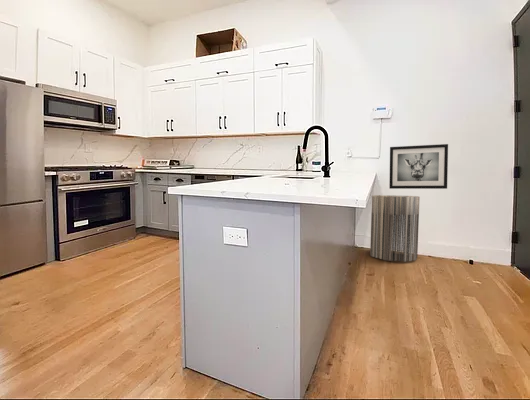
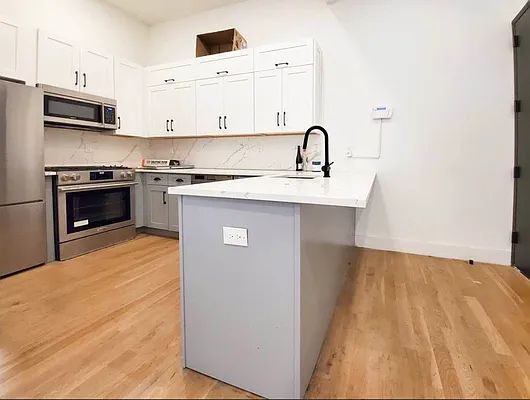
- wall art (417, 167)
- trash can (394, 226)
